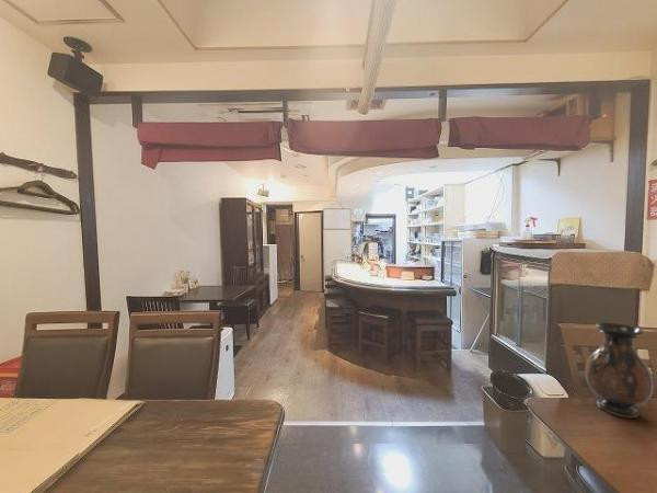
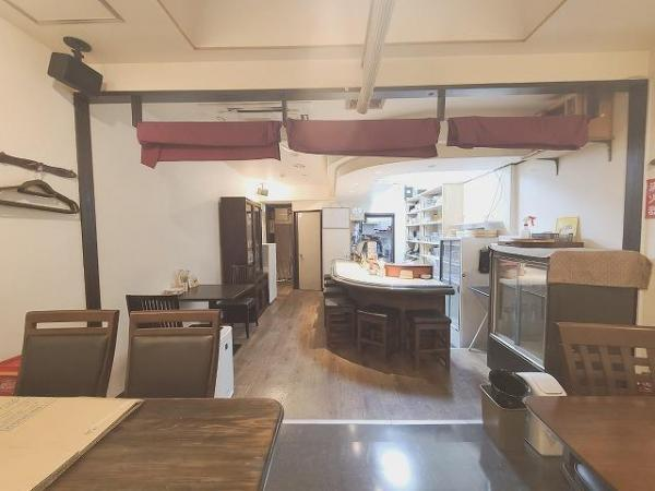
- vase (618, 367)
